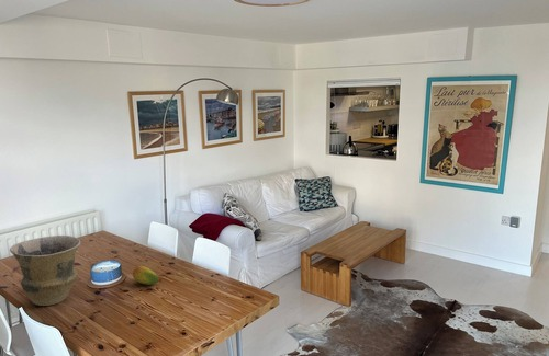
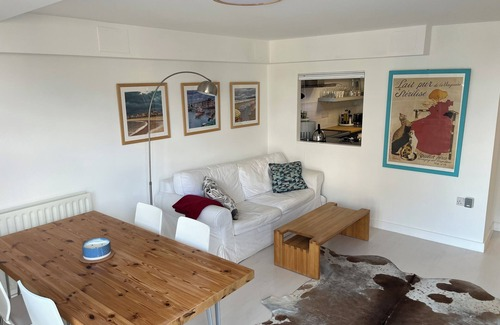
- vase (48, 272)
- fruit (144, 275)
